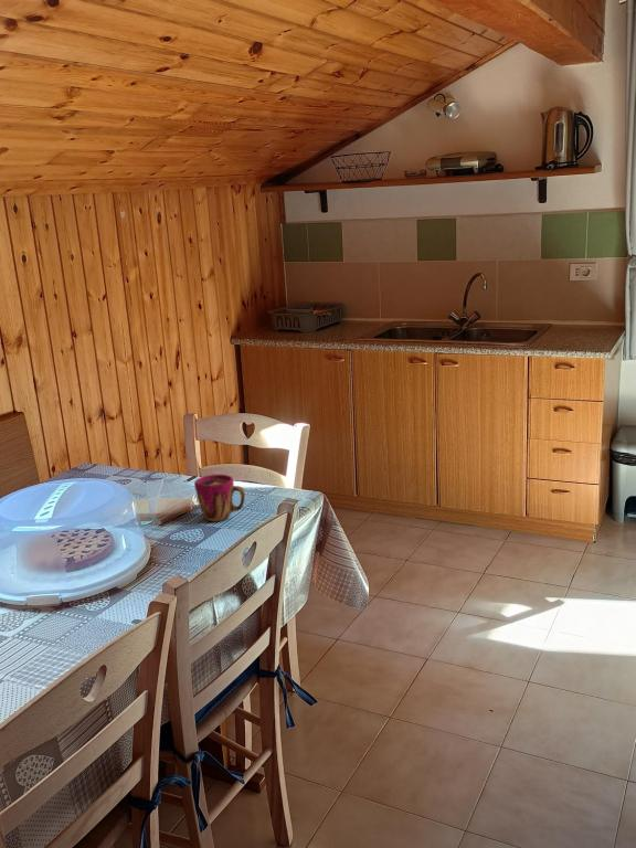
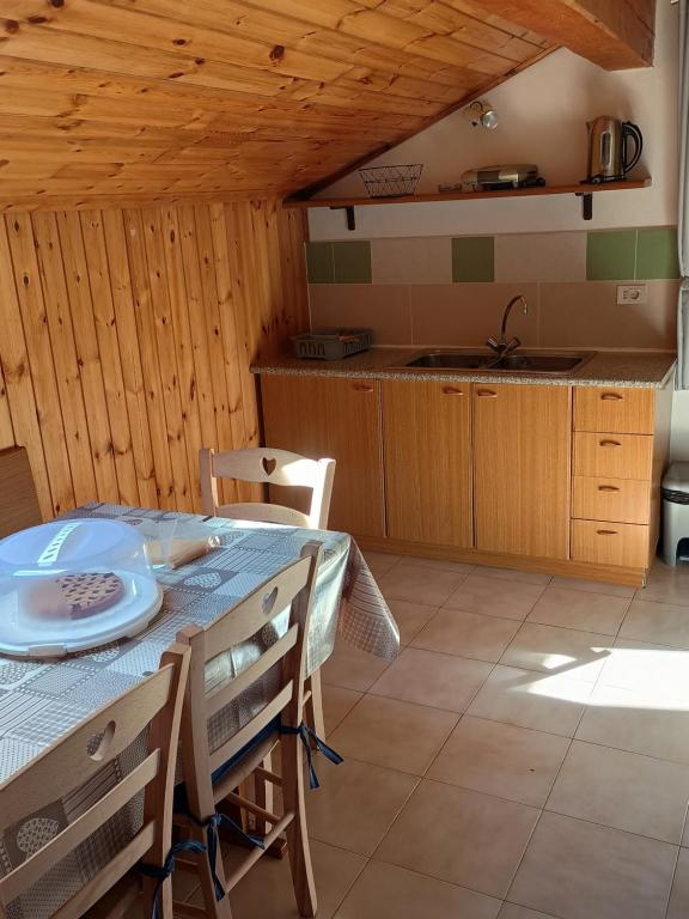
- cup (220, 498)
